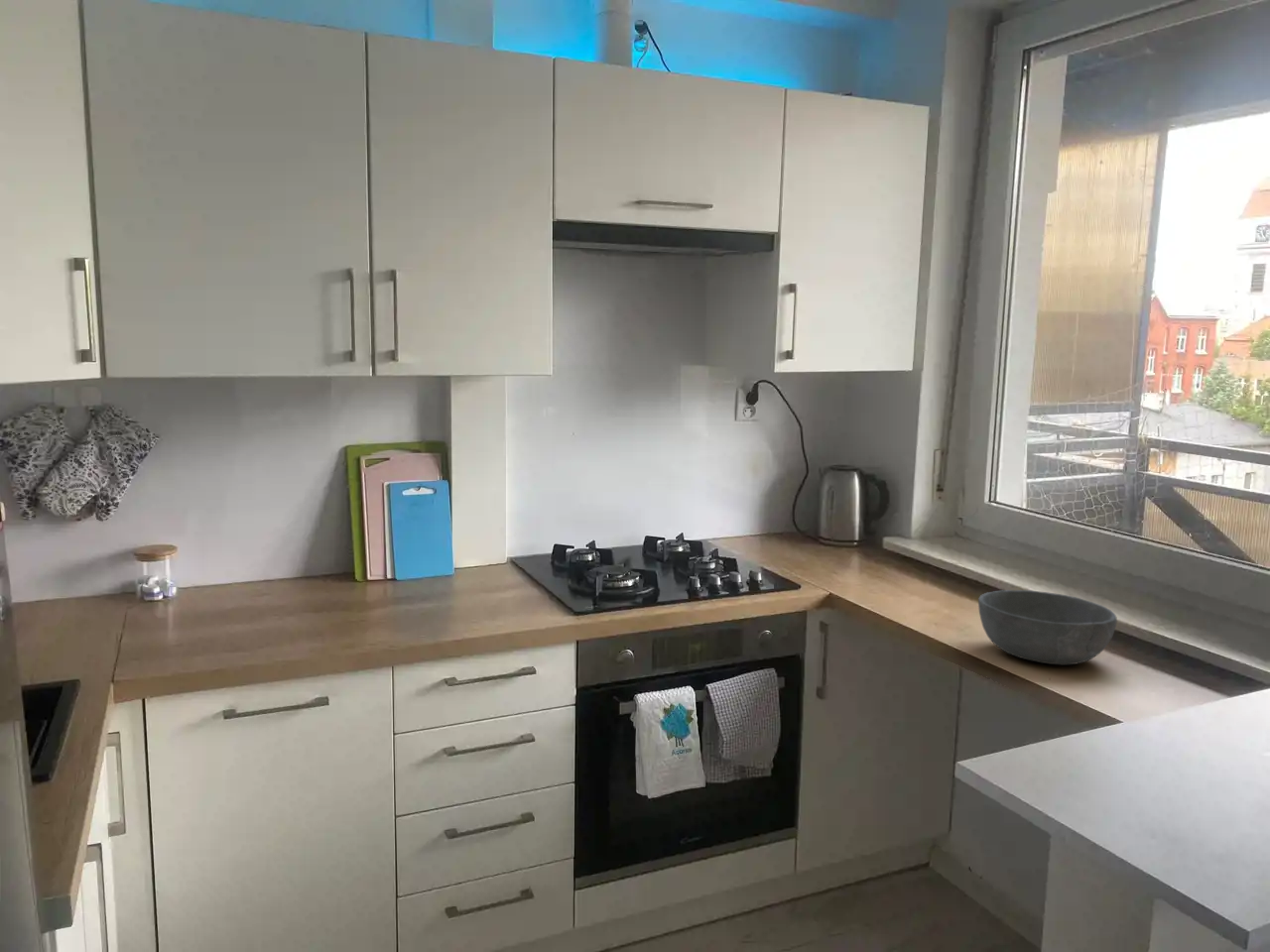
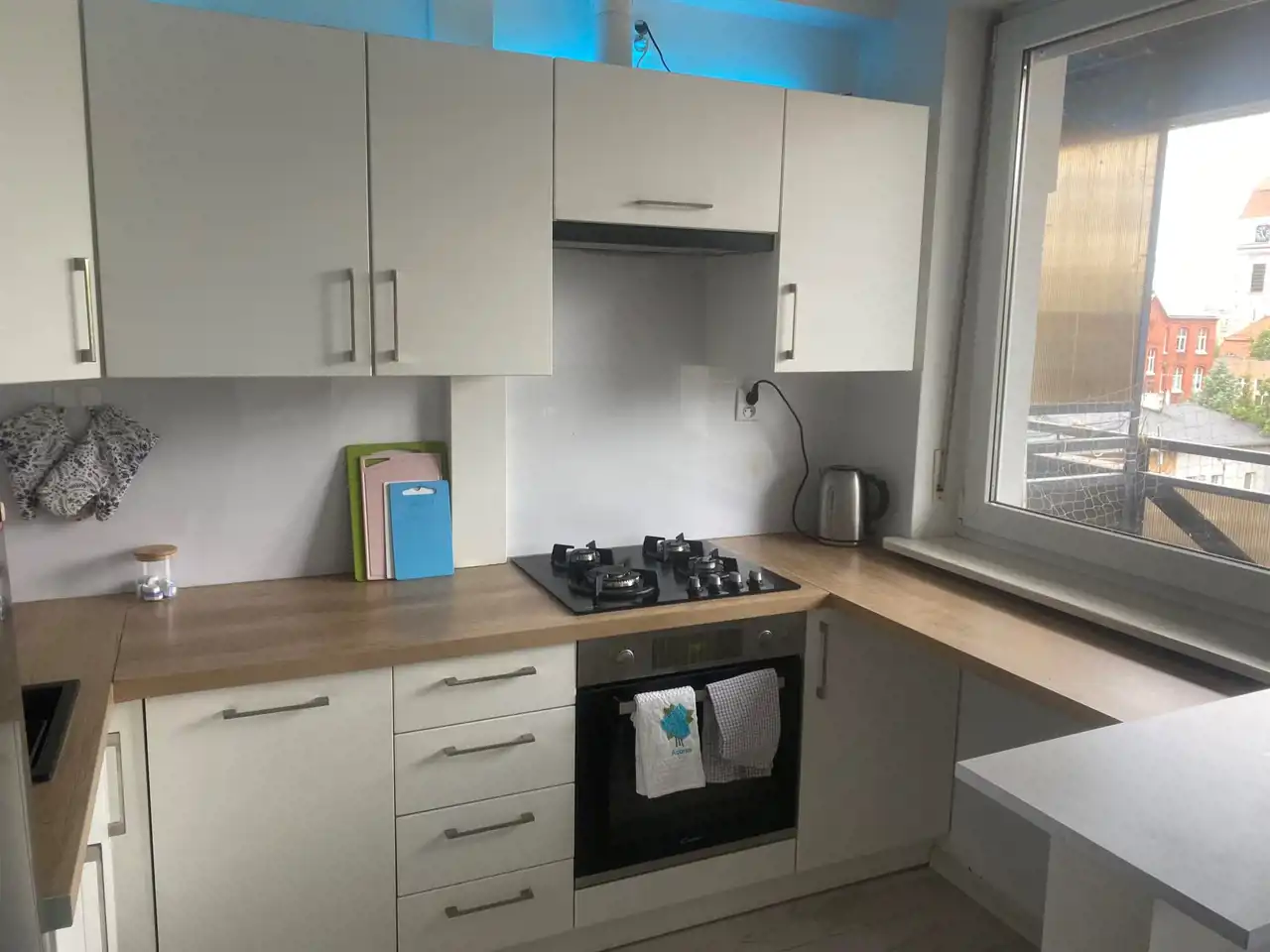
- bowl (1044, 629)
